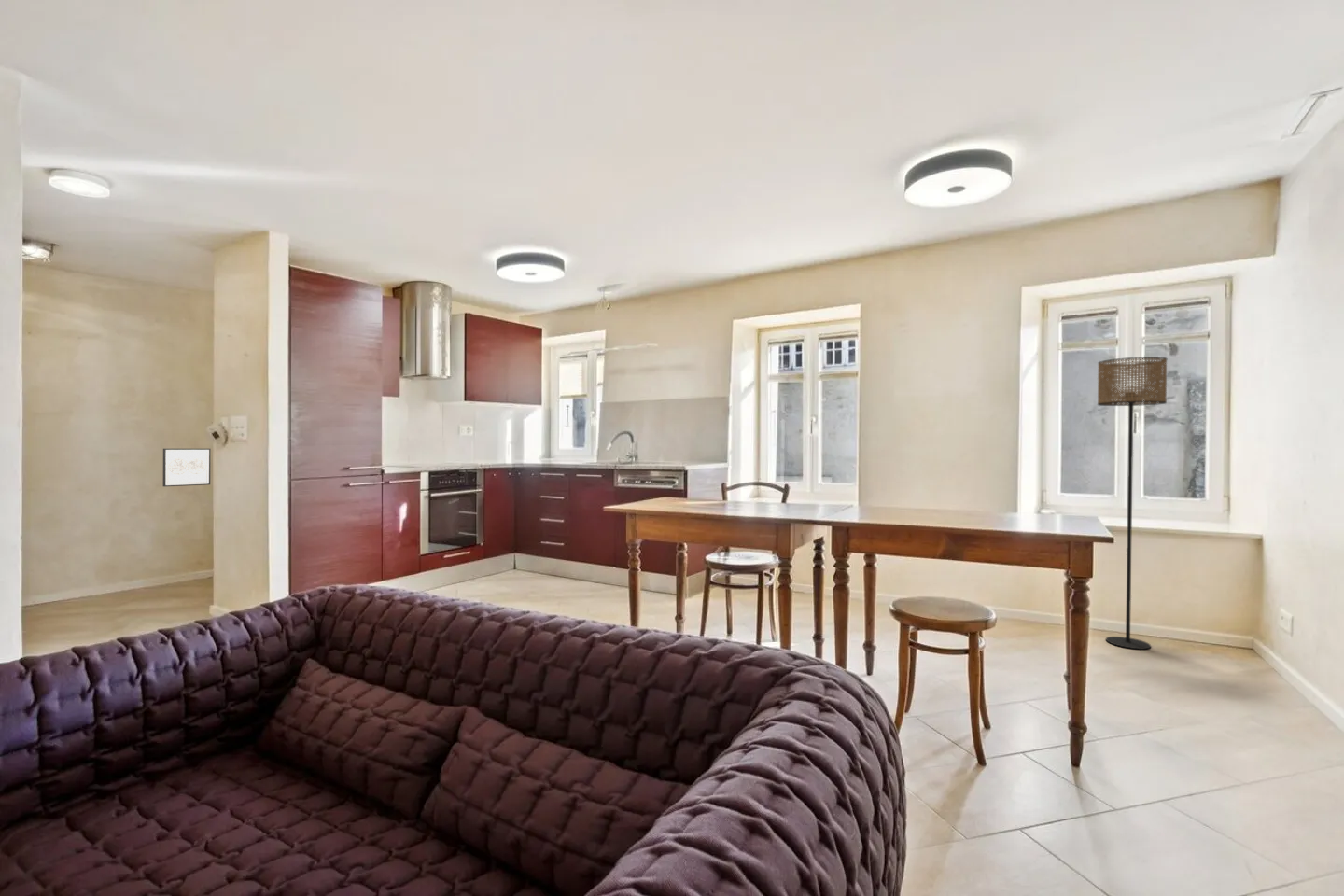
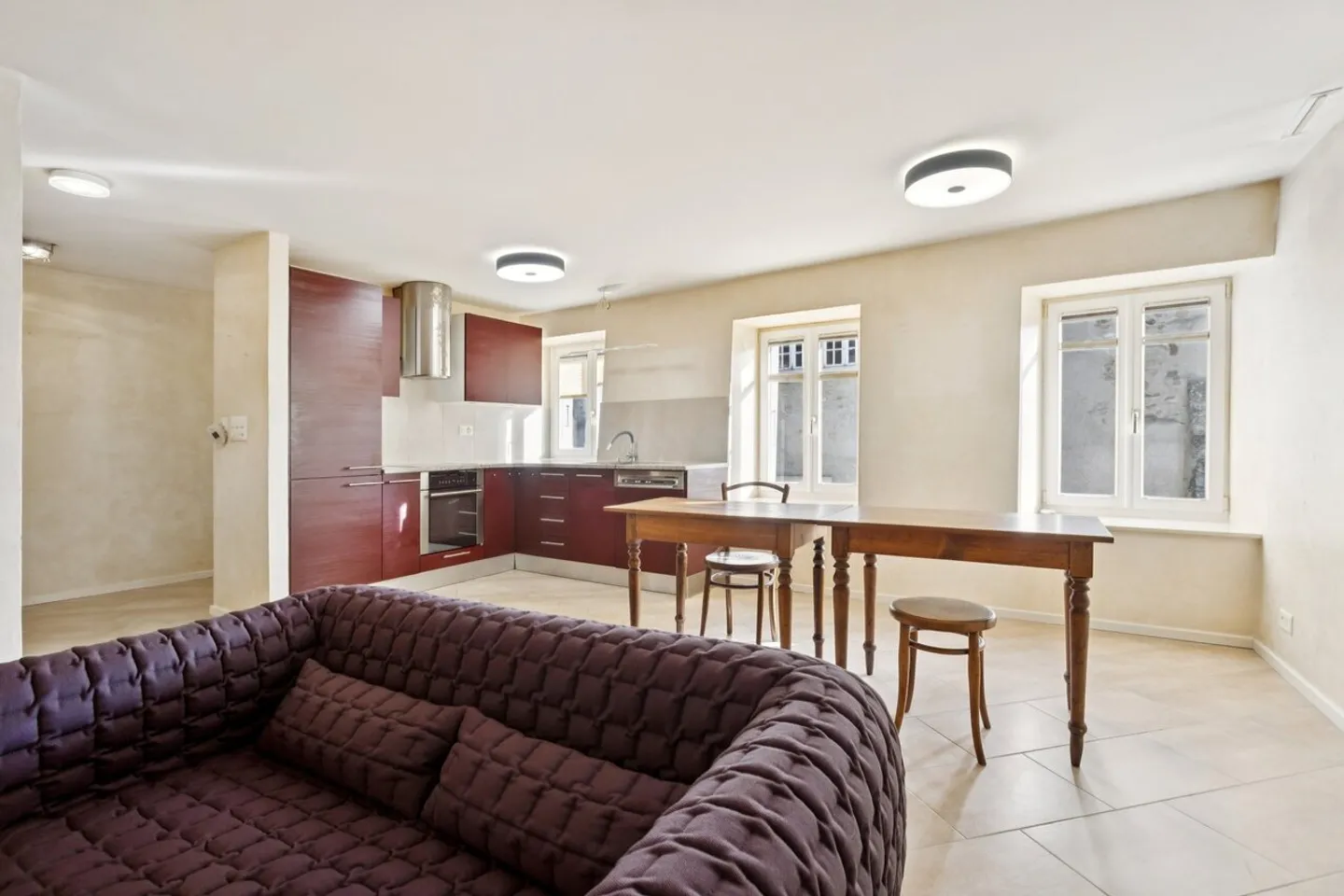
- floor lamp (1129, 502)
- wall art (187, 467)
